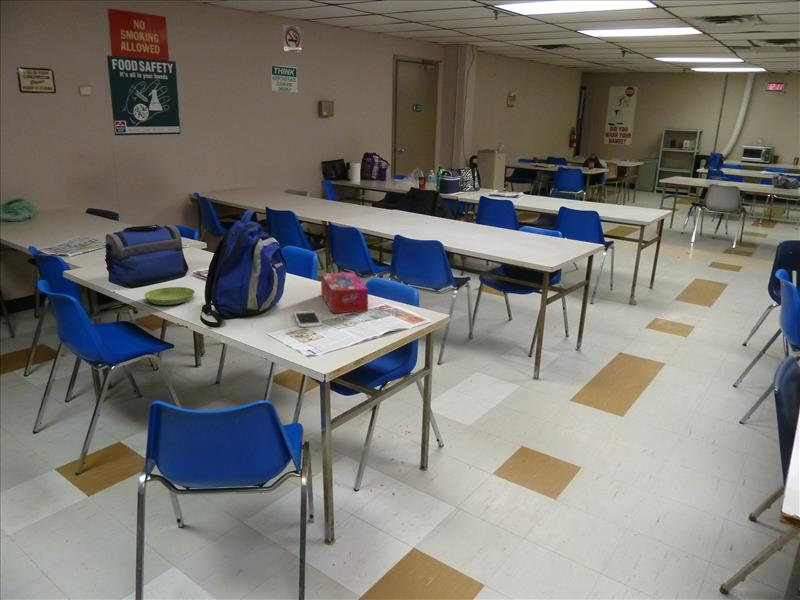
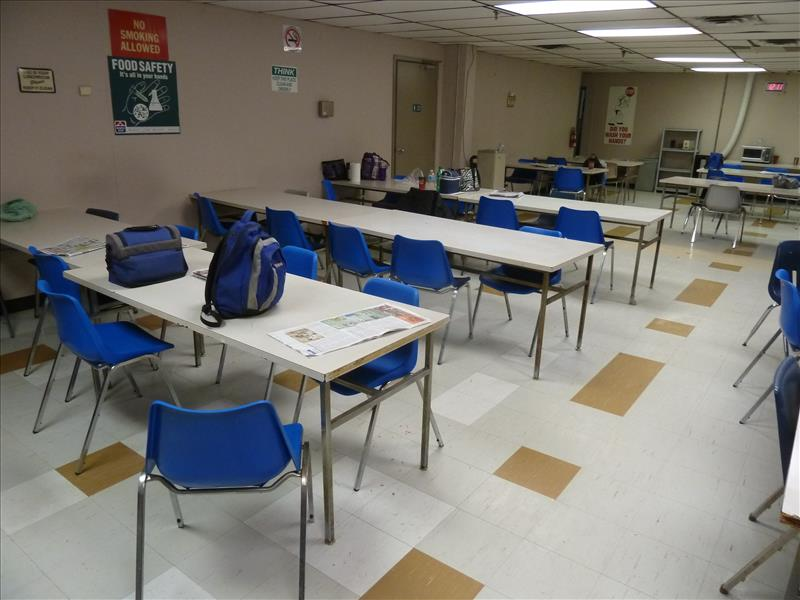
- saucer (170, 296)
- smartphone (307, 318)
- tissue box (343, 291)
